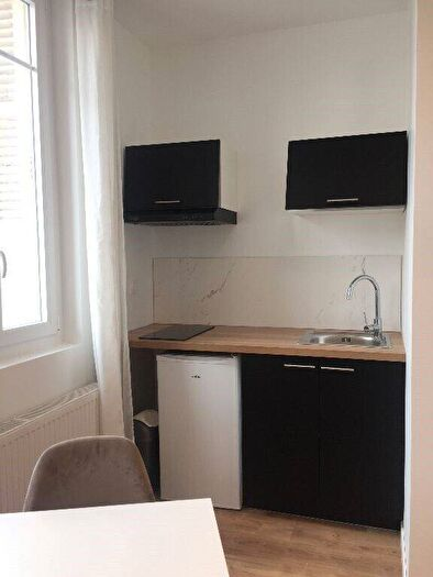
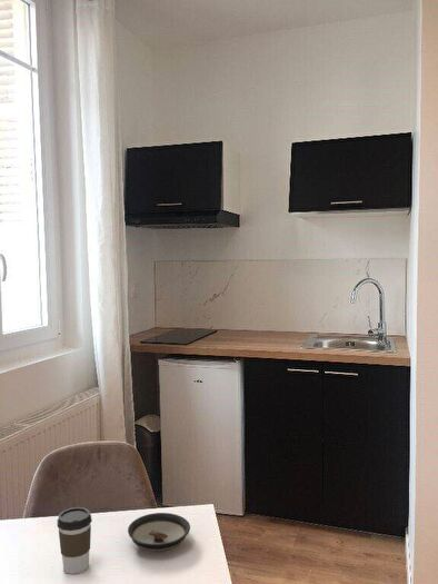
+ coffee cup (74, 540)
+ saucer (159, 534)
